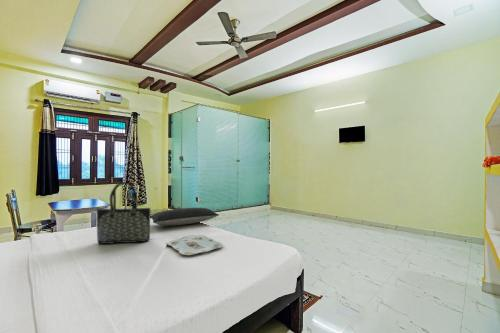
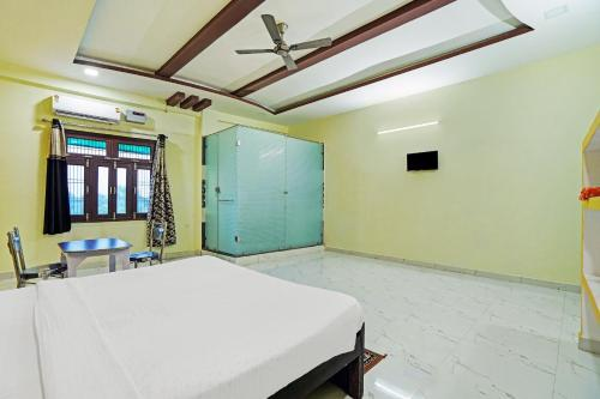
- serving tray (194, 244)
- pillow (184, 216)
- tote bag (124, 211)
